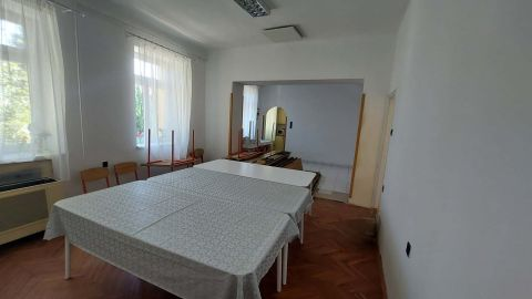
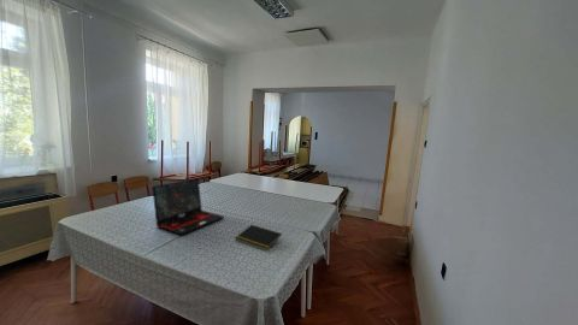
+ laptop (190, 203)
+ notepad (258, 236)
